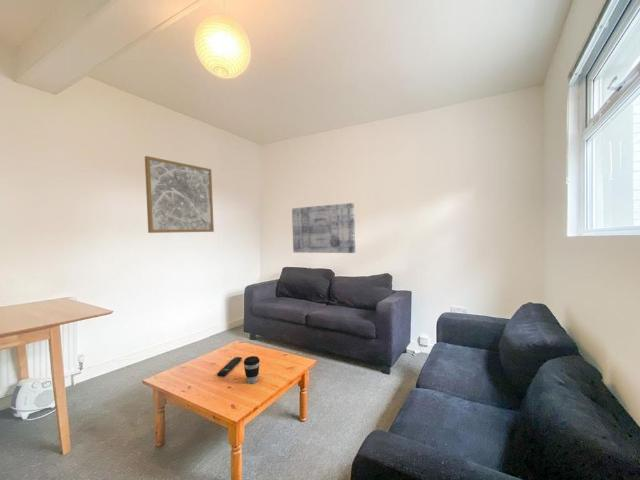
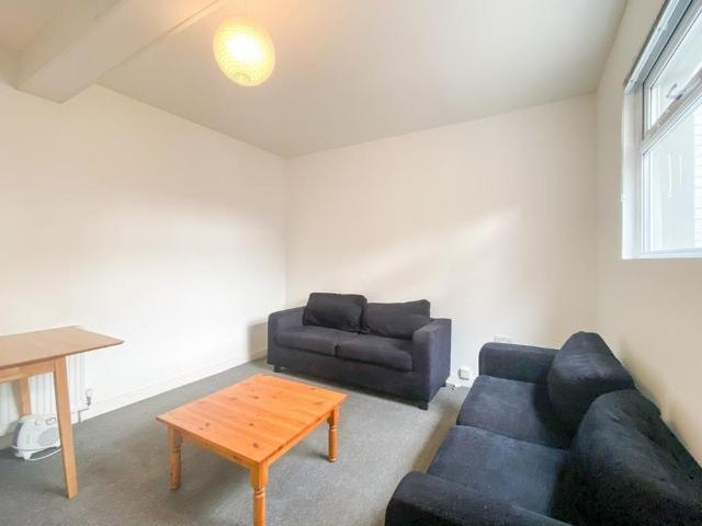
- remote control (230, 366)
- wall art (182, 198)
- wall art (322, 229)
- coffee cup (252, 369)
